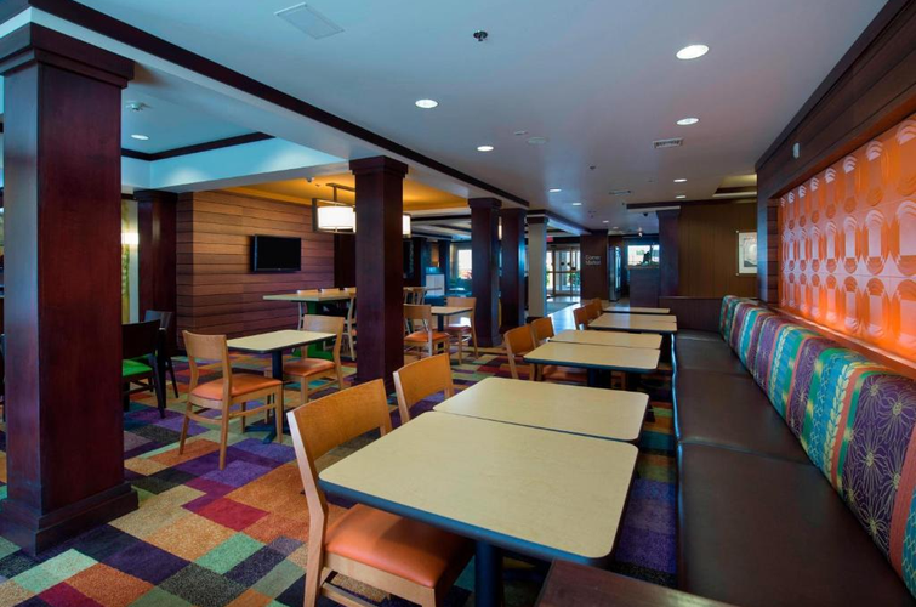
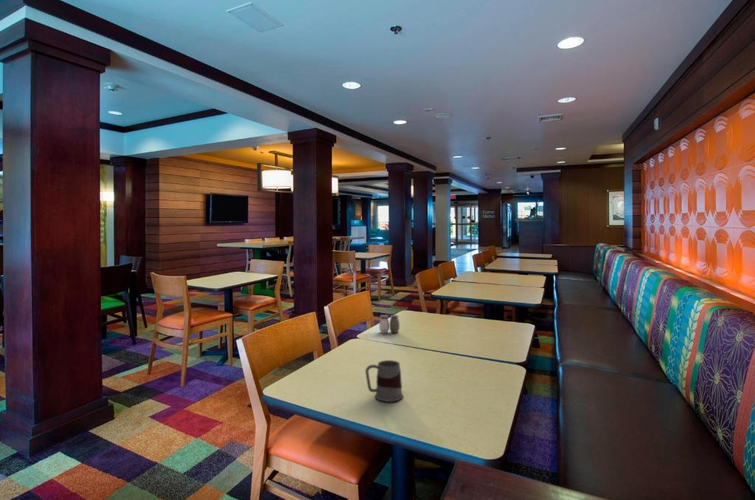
+ mug (384, 380)
+ salt and pepper shaker (388, 323)
